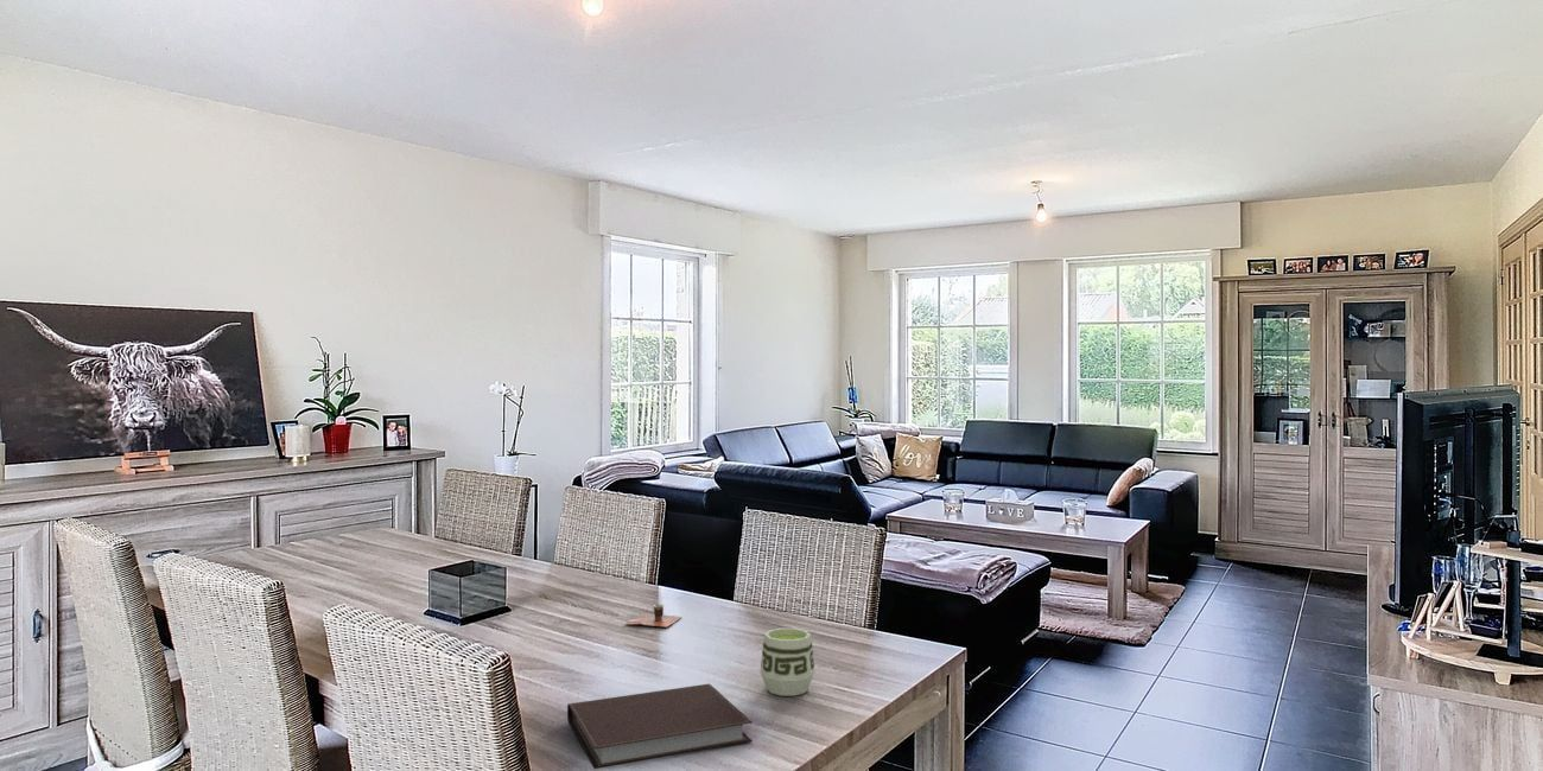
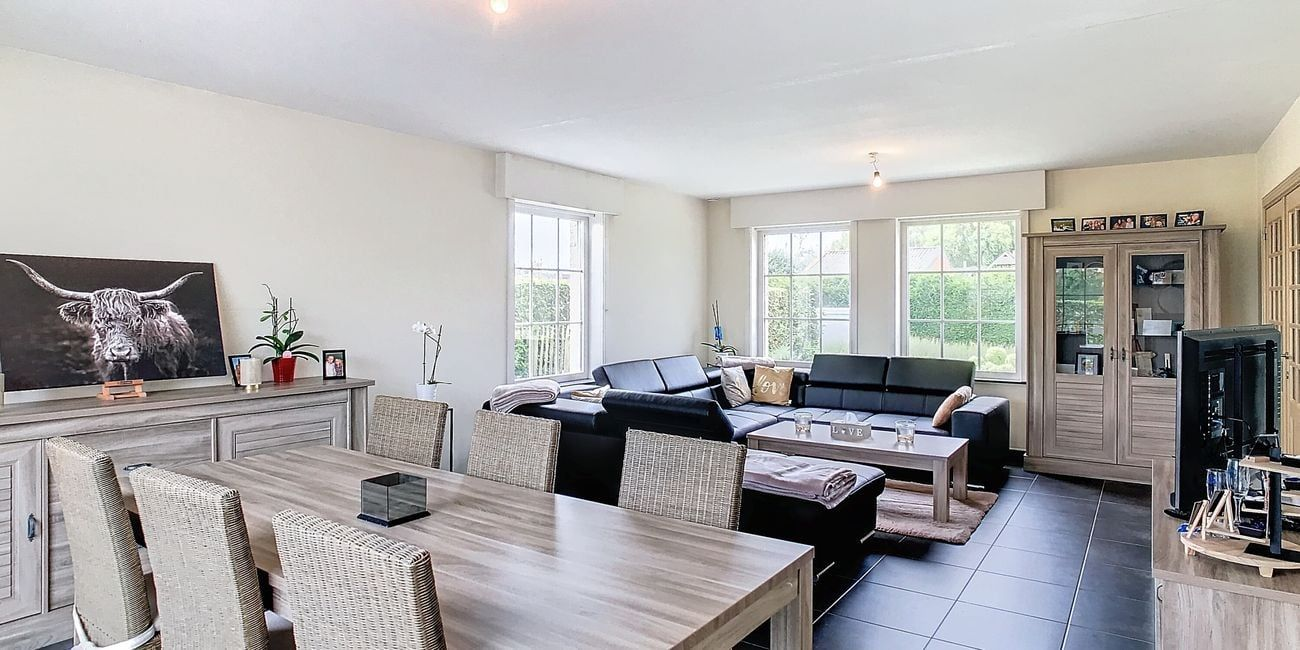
- cup (654, 613)
- cup (787, 661)
- notebook (656, 721)
